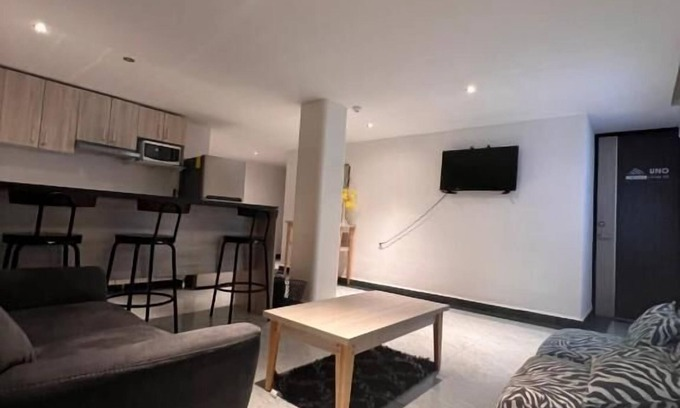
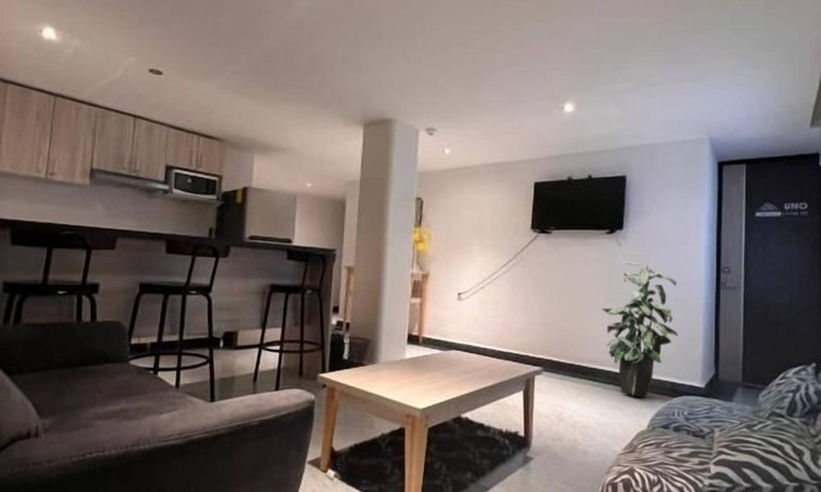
+ indoor plant (636, 328)
